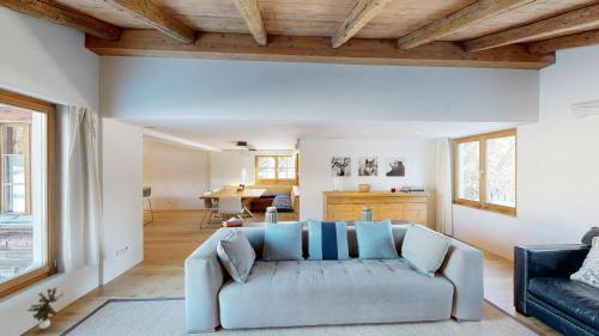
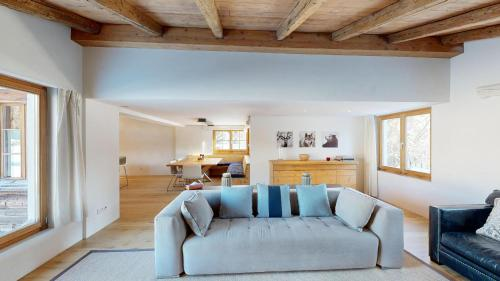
- potted plant (48, 307)
